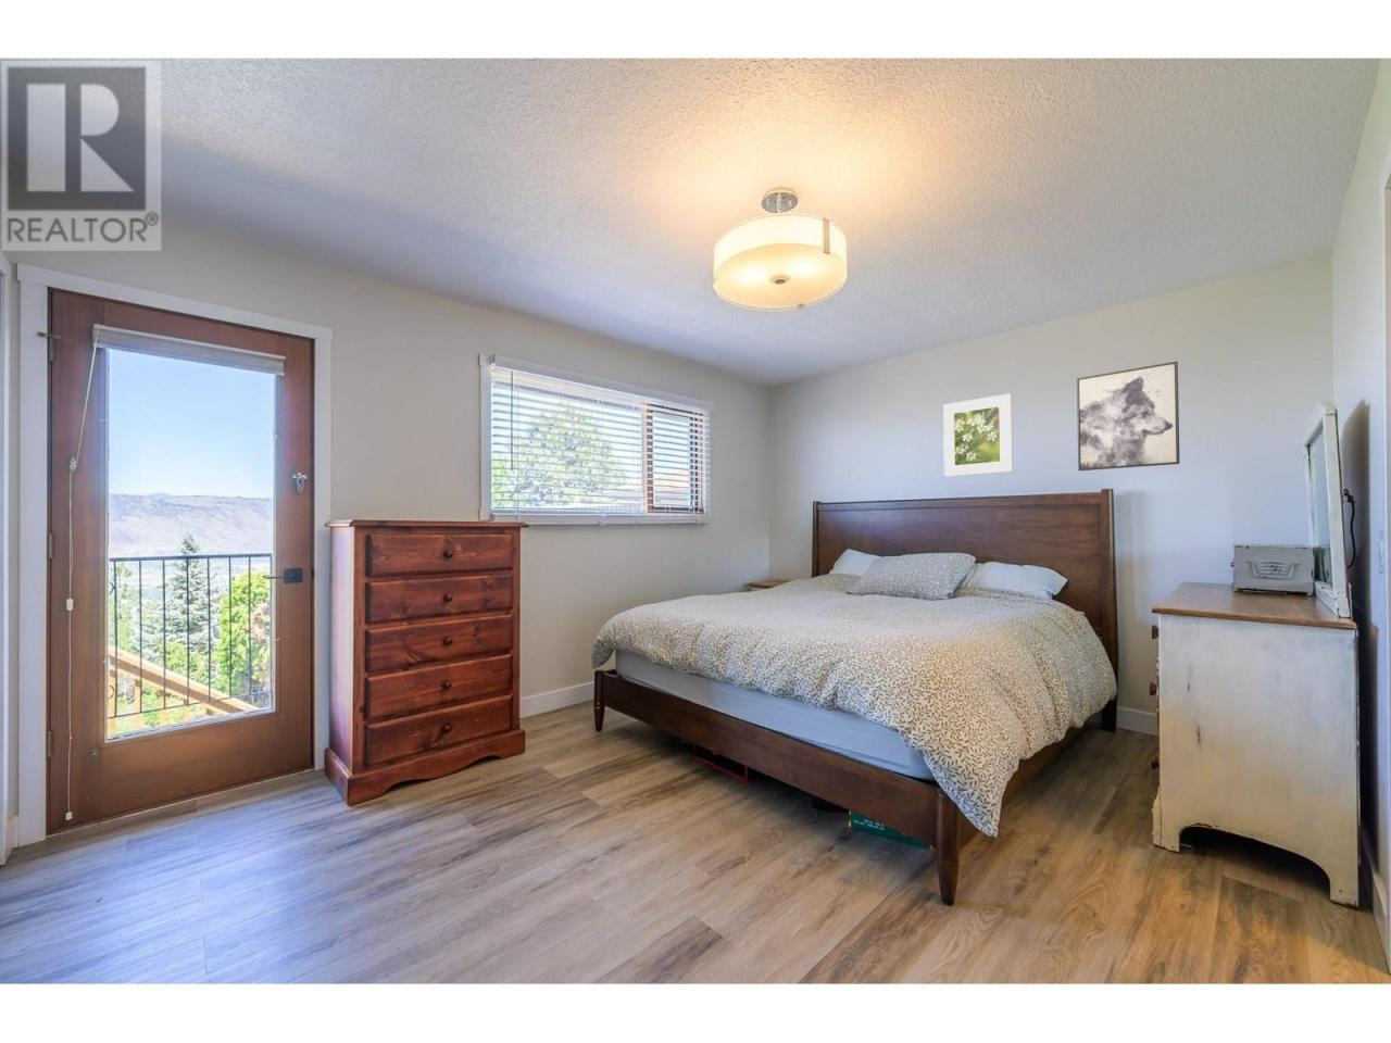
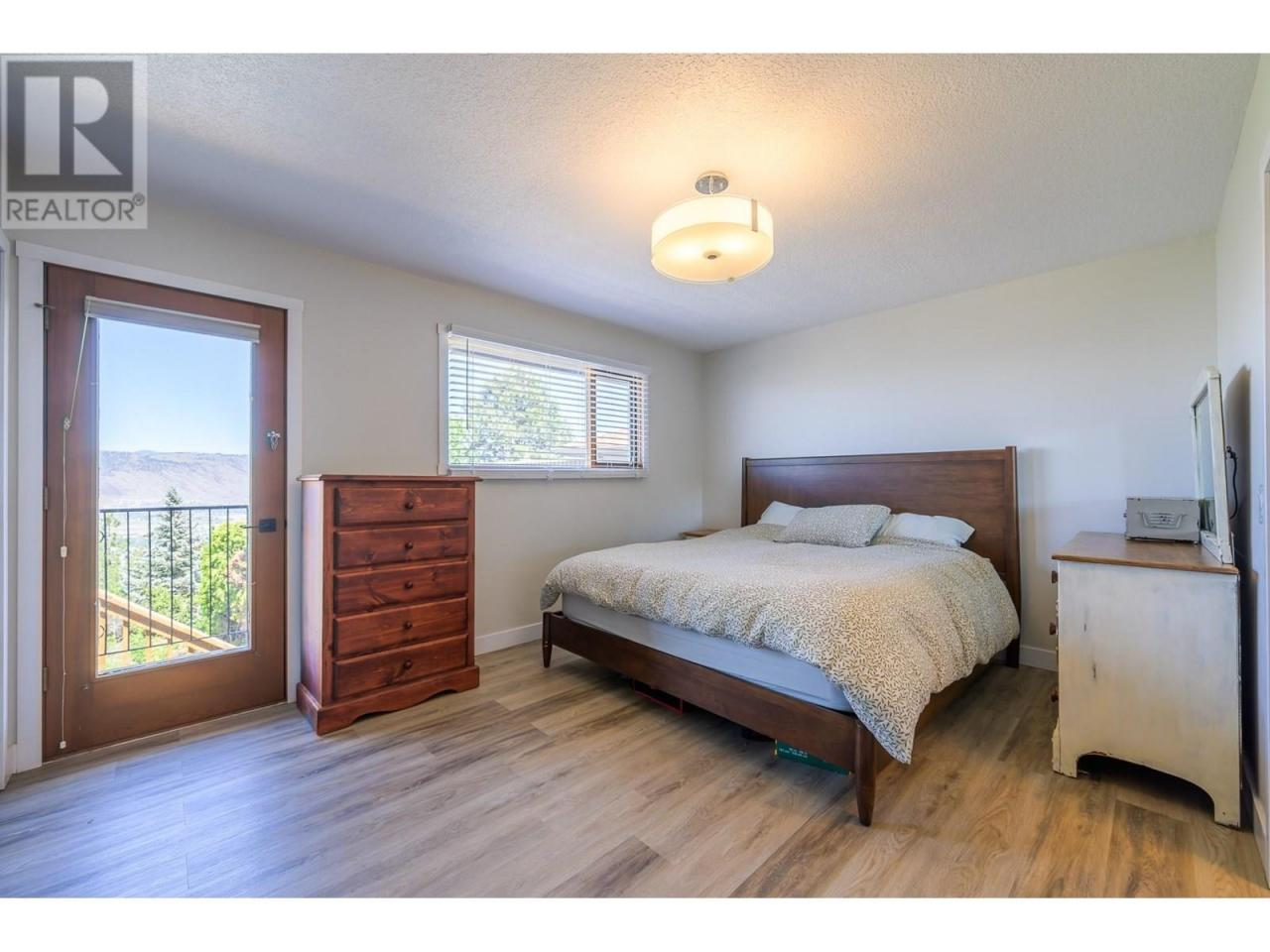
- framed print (976, 437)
- wall art (1125, 419)
